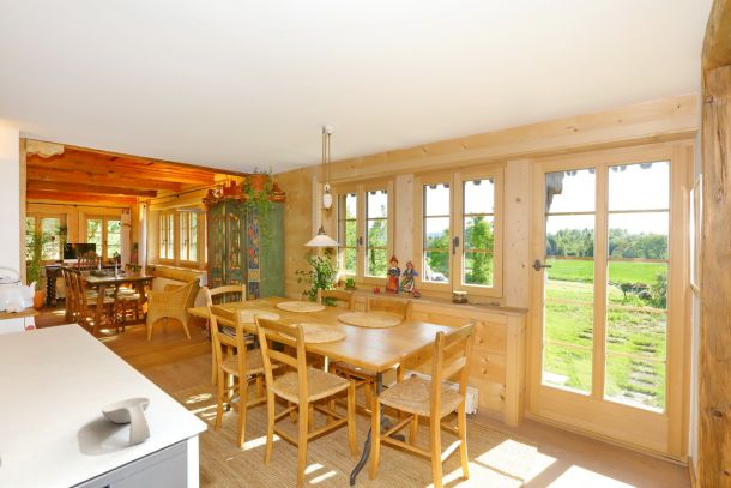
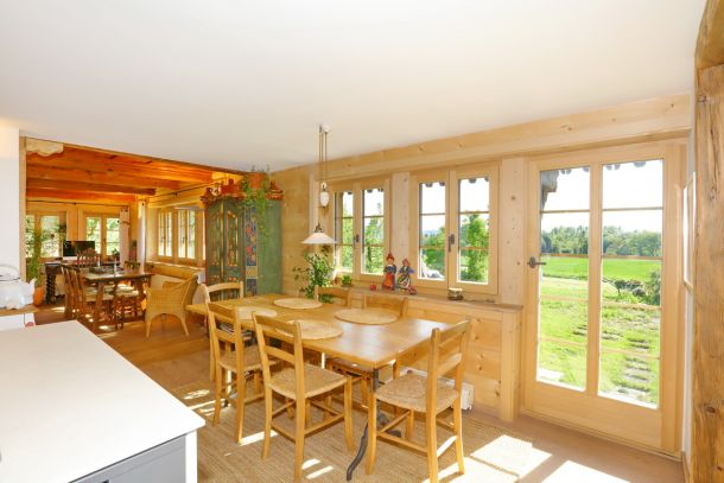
- spoon rest (131, 412)
